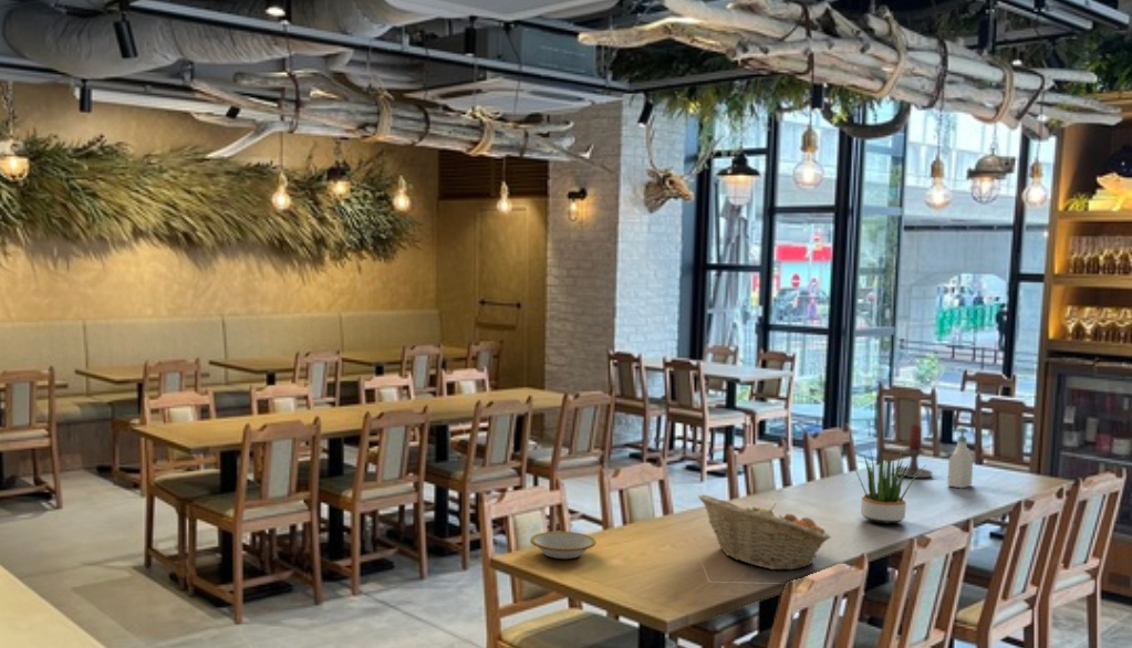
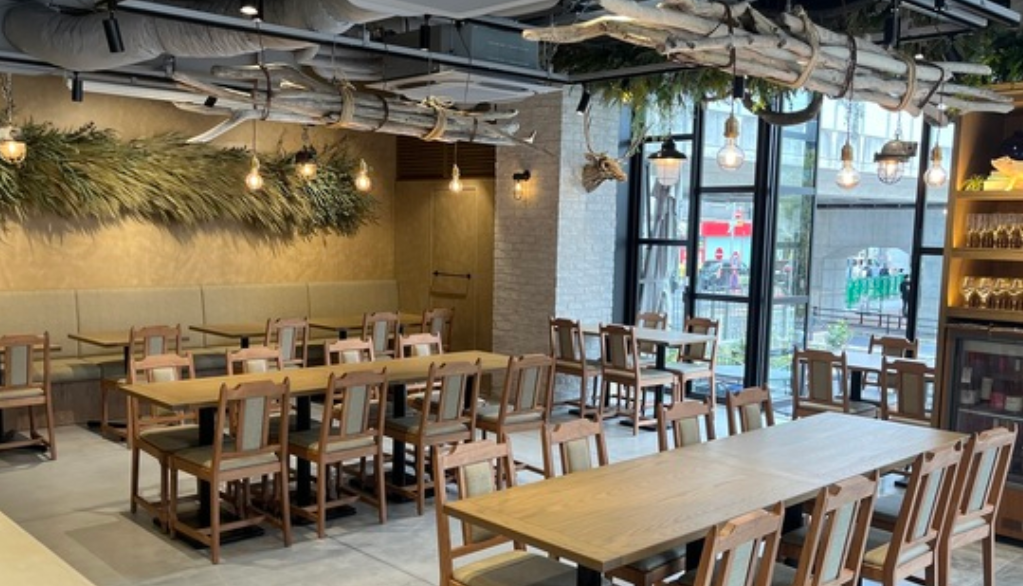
- bowl (562, 546)
- soap bottle (958, 456)
- fruit basket (761, 526)
- potted plant (884, 484)
- candle holder (911, 450)
